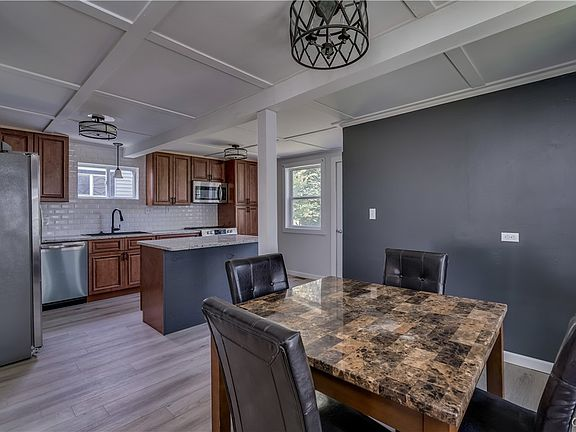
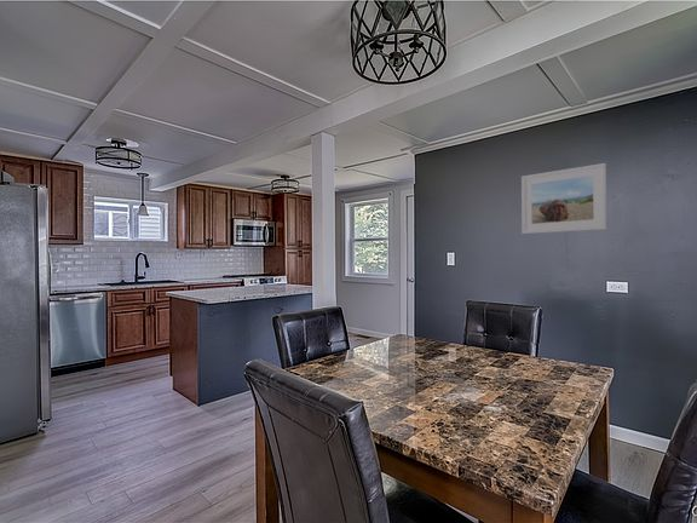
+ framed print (560, 201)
